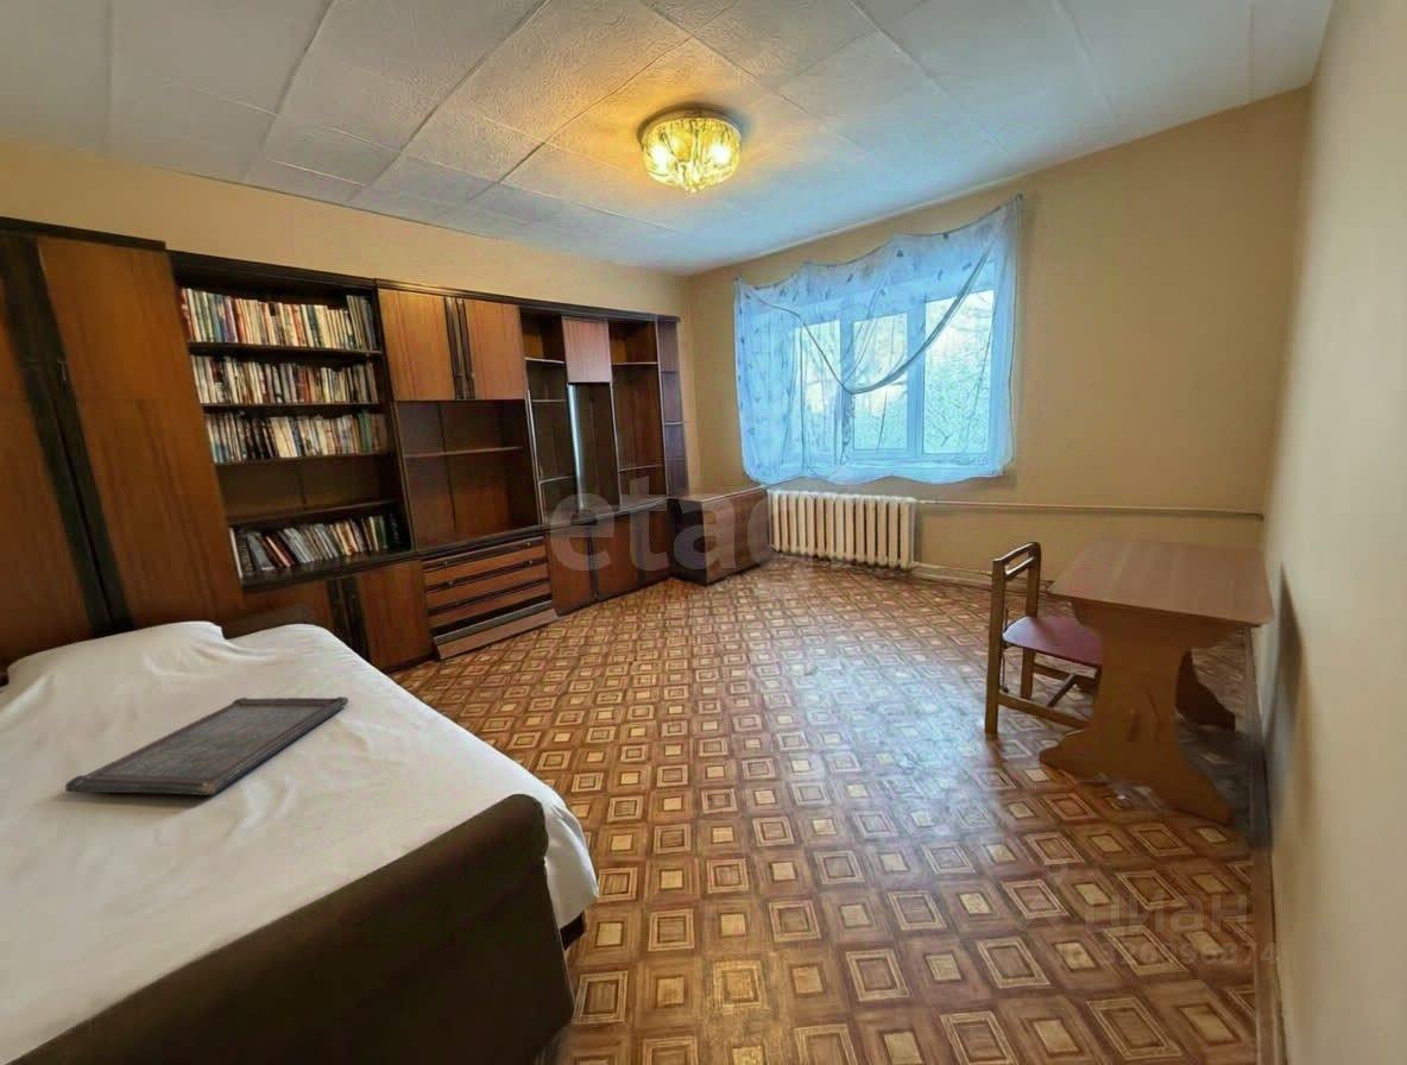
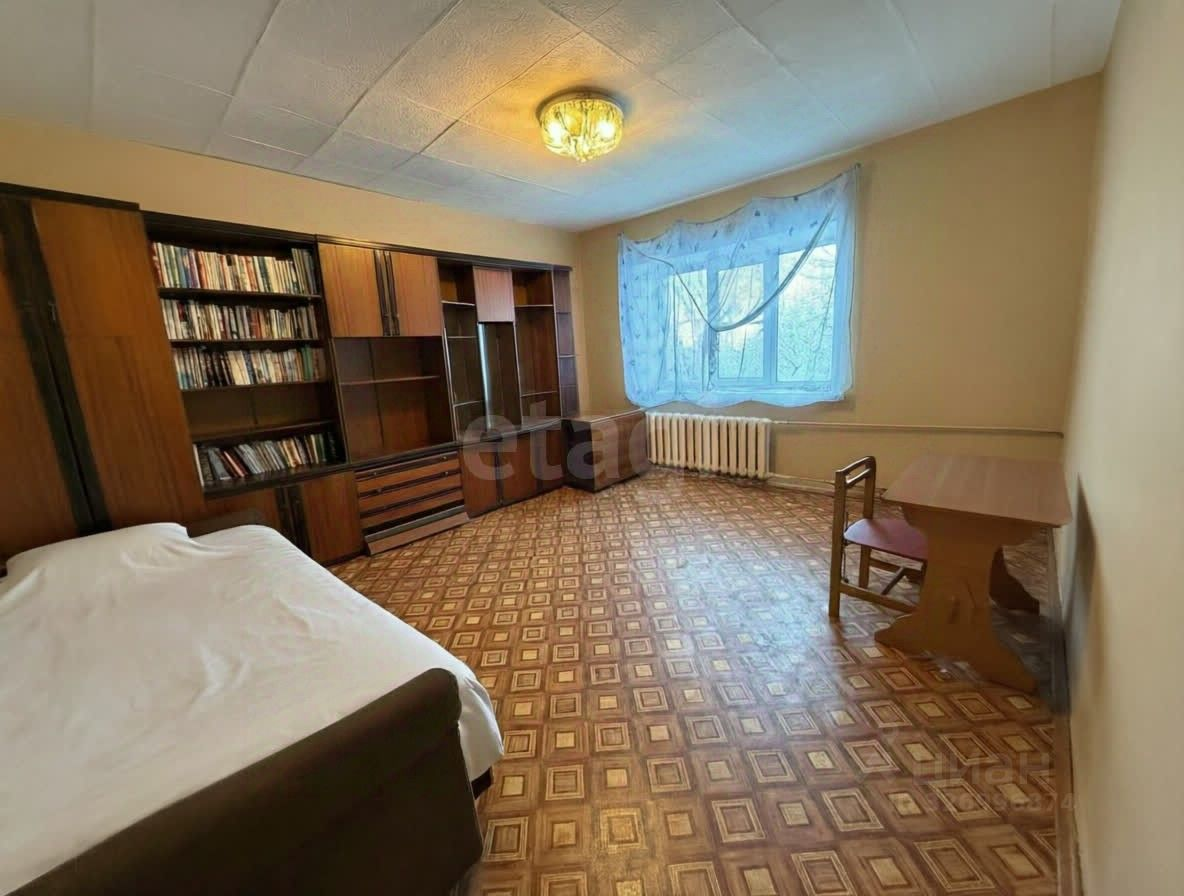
- serving tray (227, 738)
